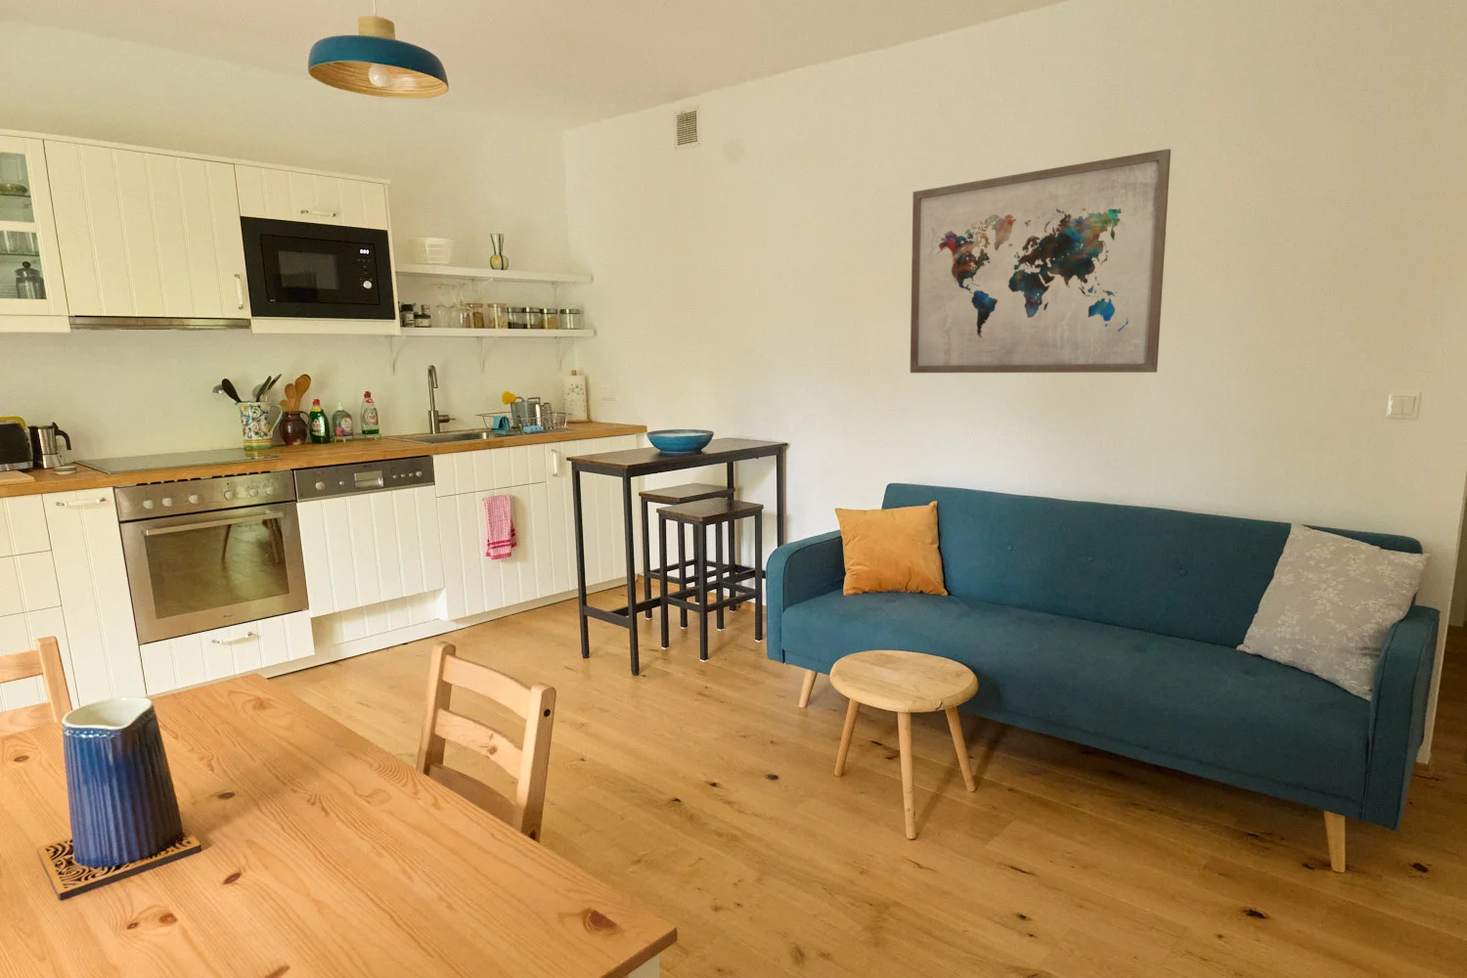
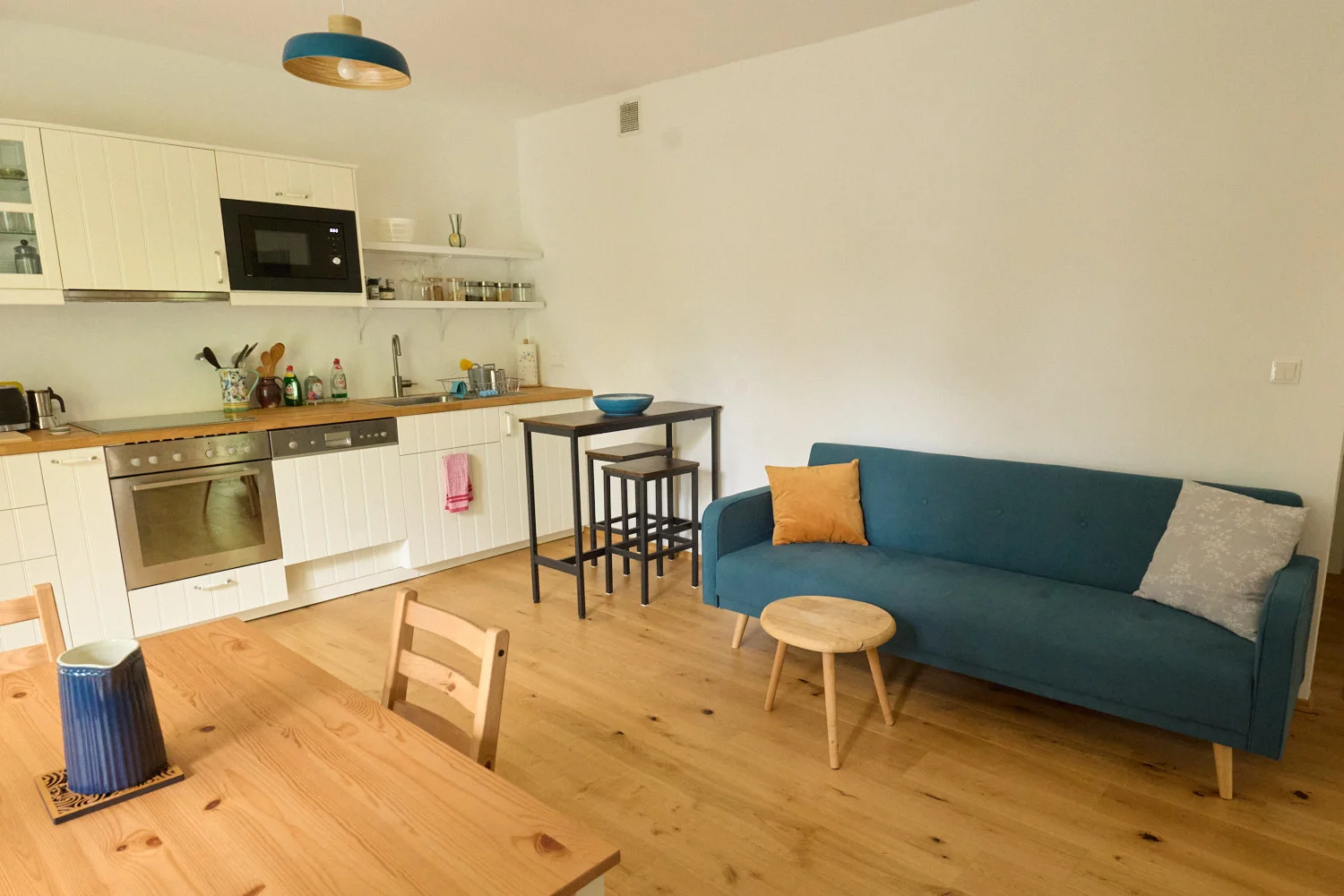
- wall art (1025, 274)
